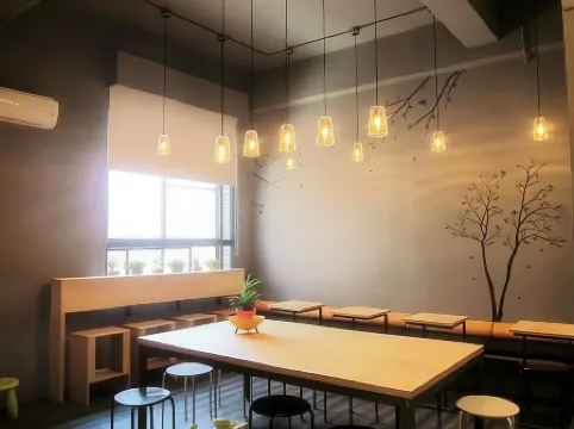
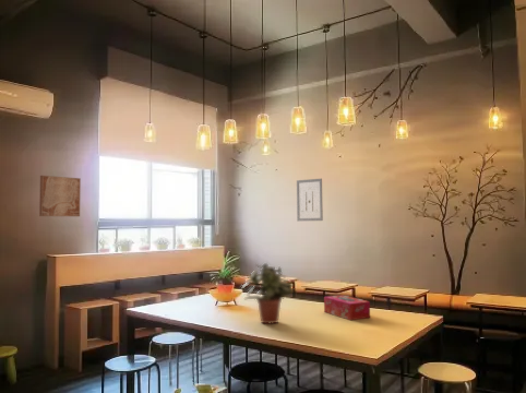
+ wall art (60, 196)
+ wall art (309, 200)
+ potted plant (268, 293)
+ tissue box (346, 307)
